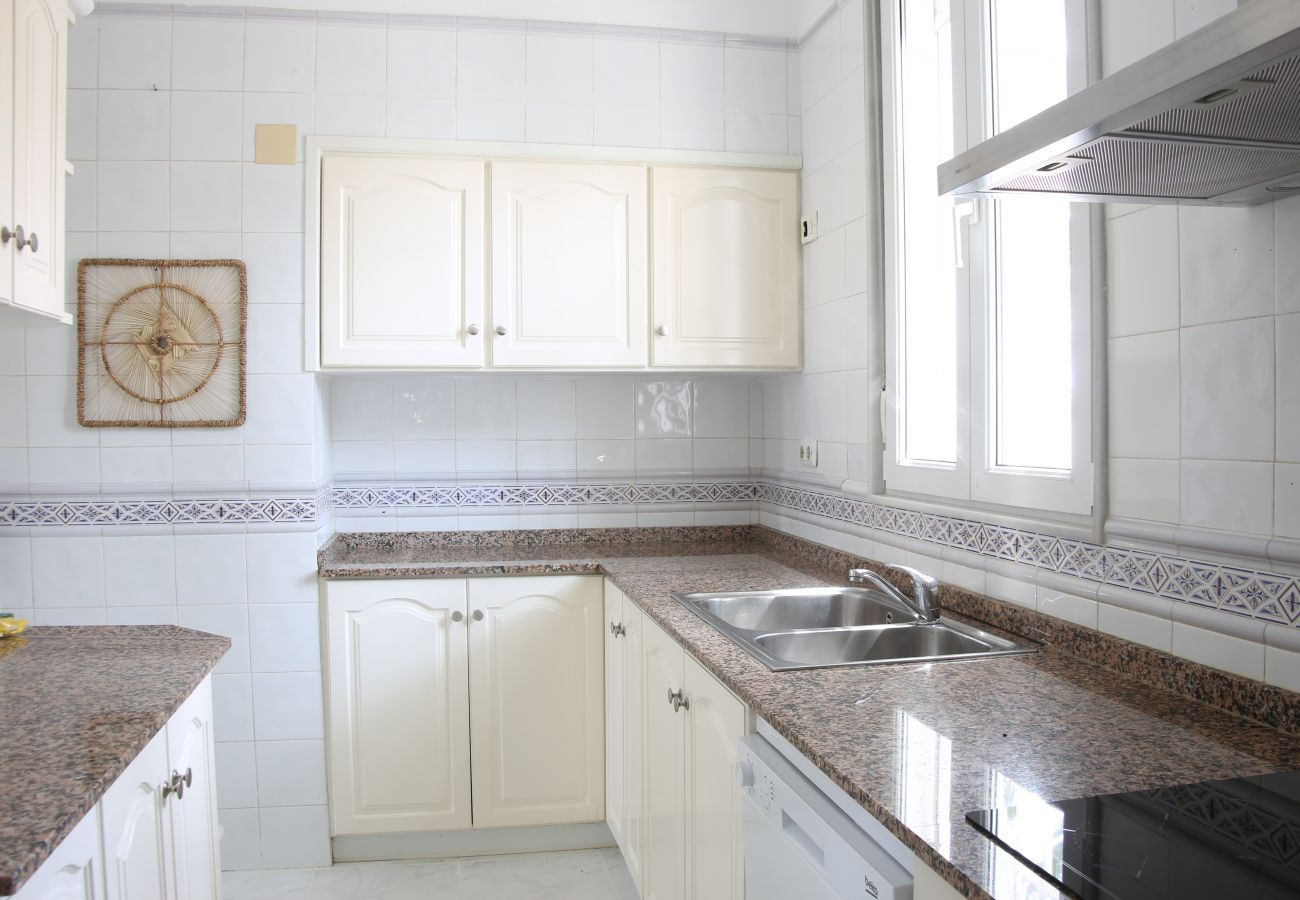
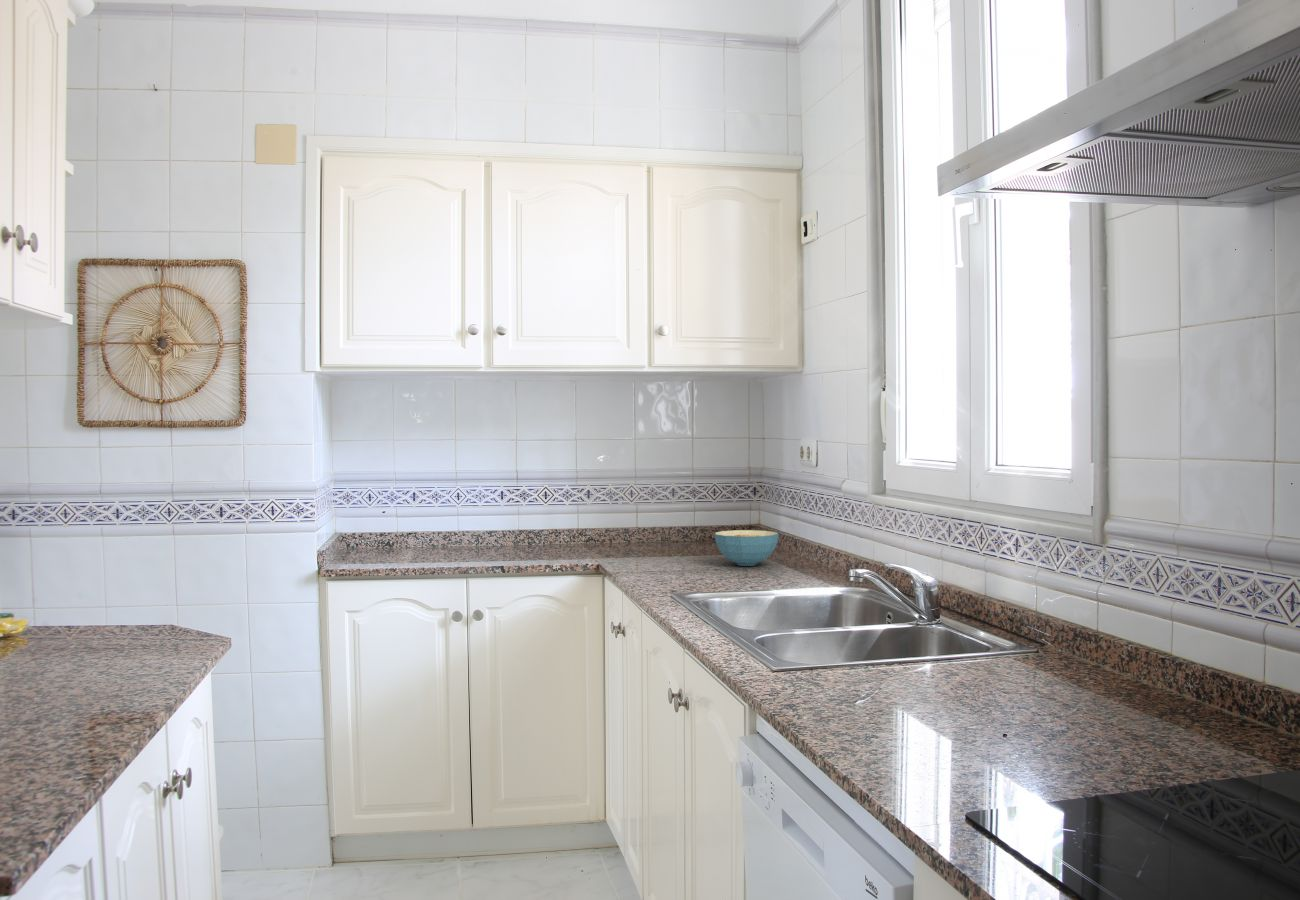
+ cereal bowl (746, 548)
